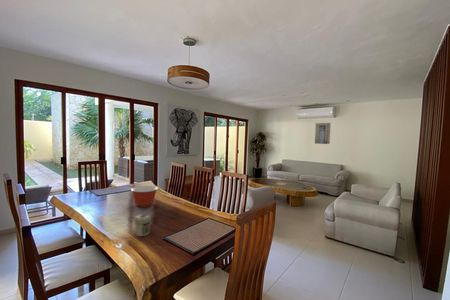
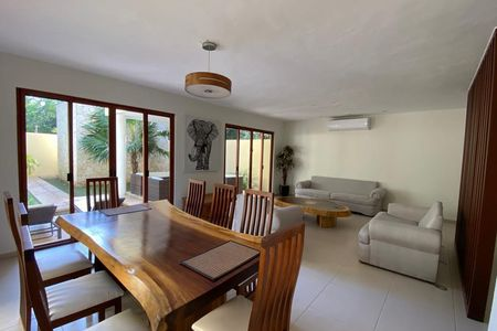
- jar (142, 224)
- mixing bowl (144, 196)
- wall art (322, 133)
